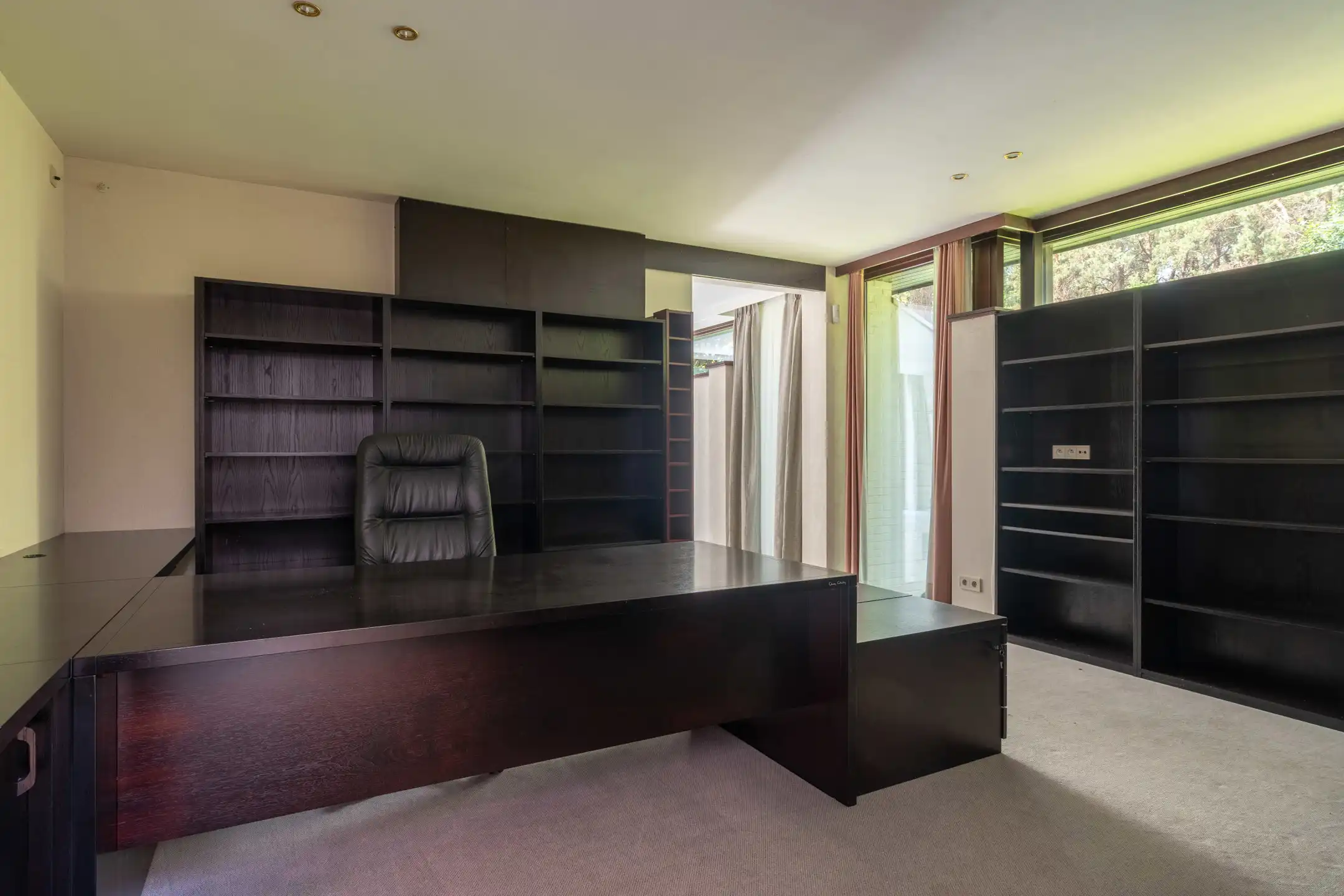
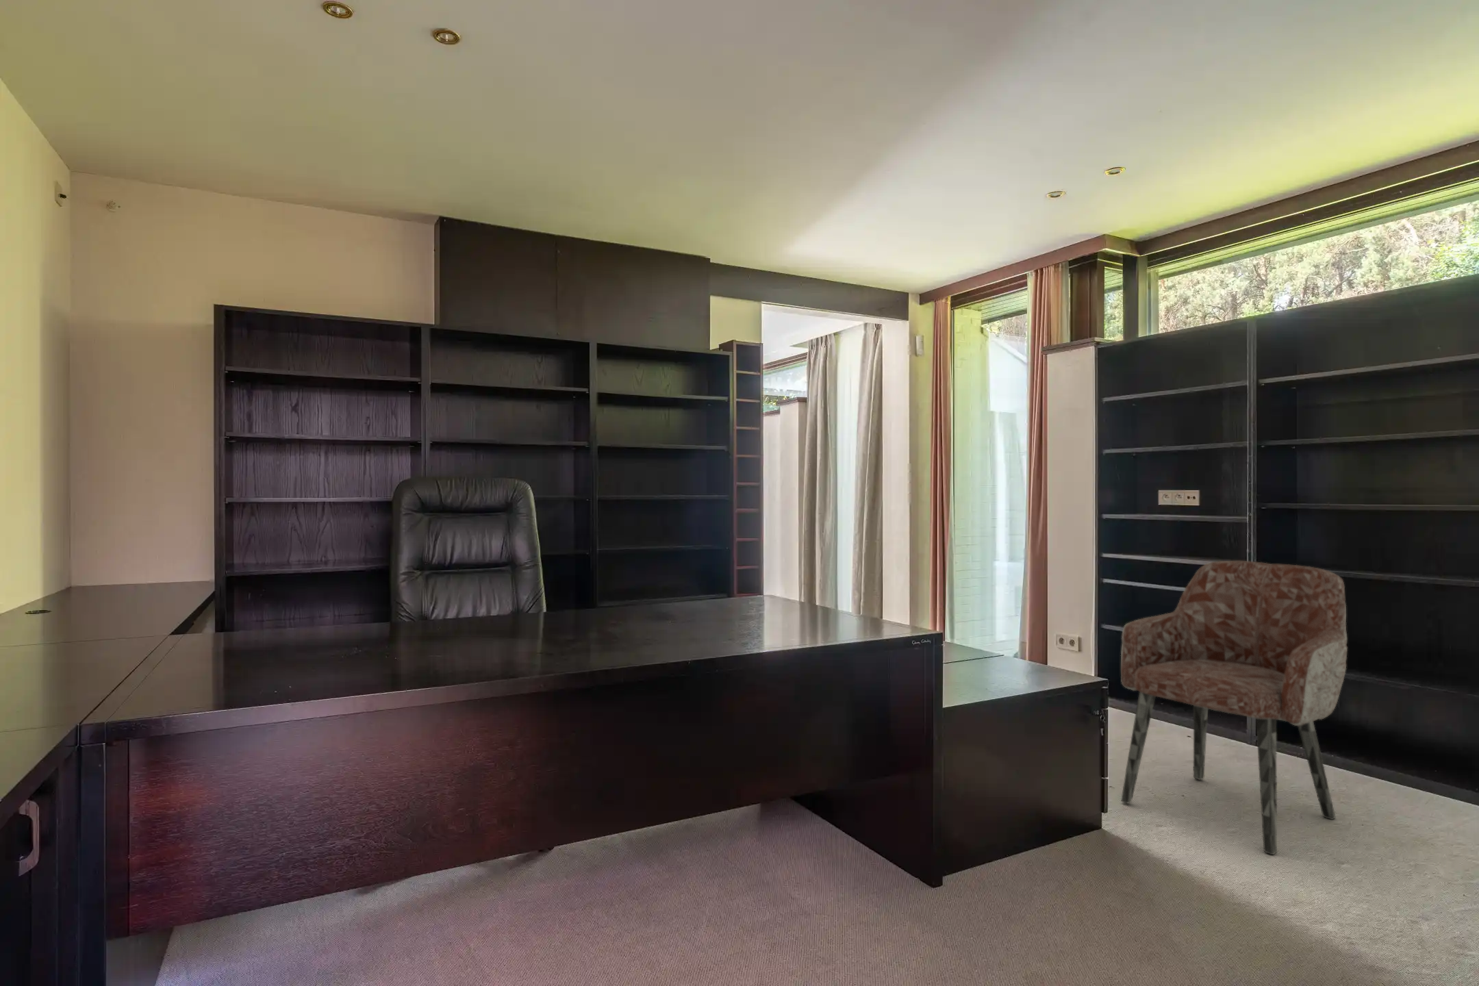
+ armchair (1238, 686)
